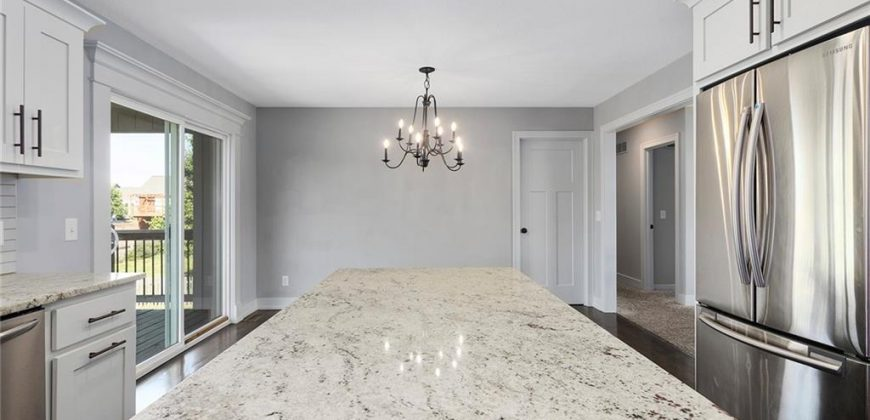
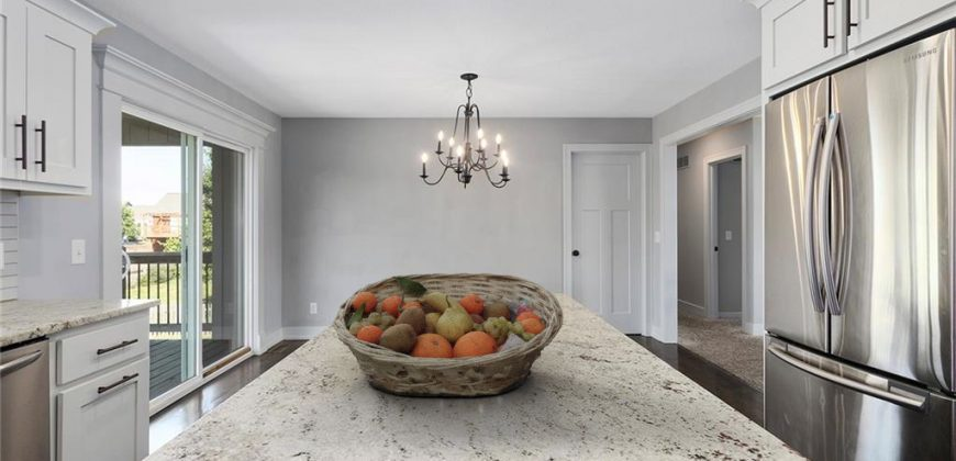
+ fruit basket (448, 326)
